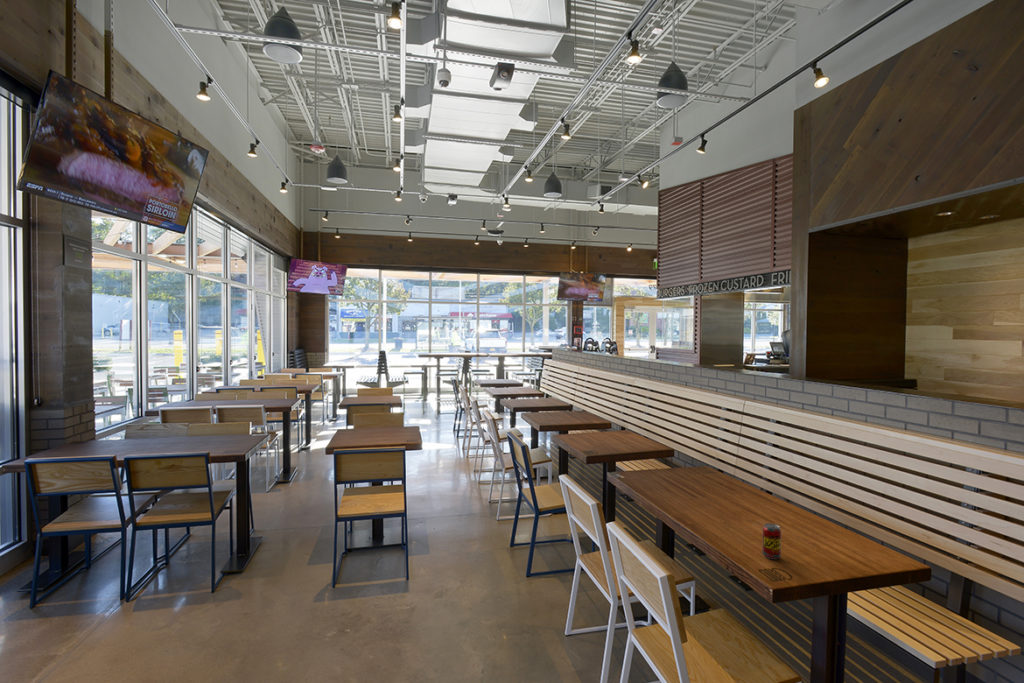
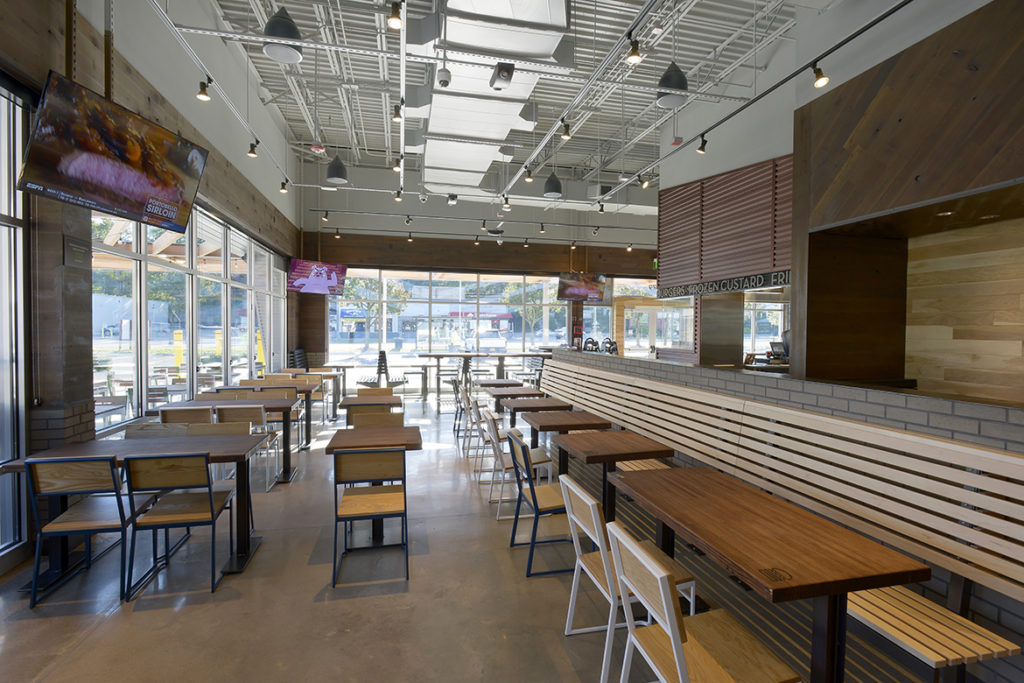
- beverage can (771, 540)
